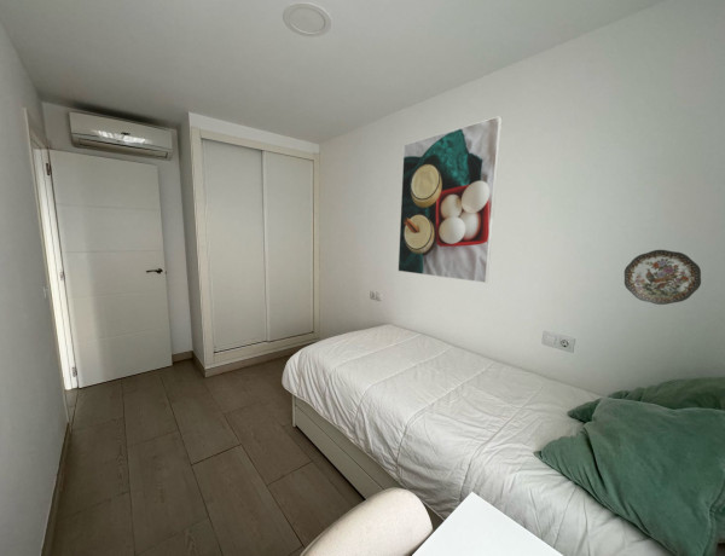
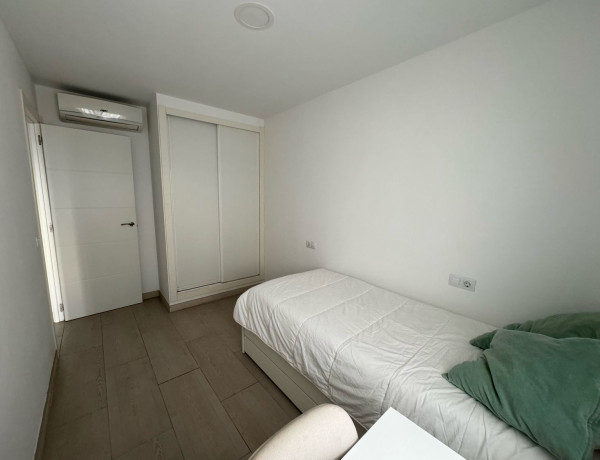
- decorative plate (660, 277)
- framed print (441, 207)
